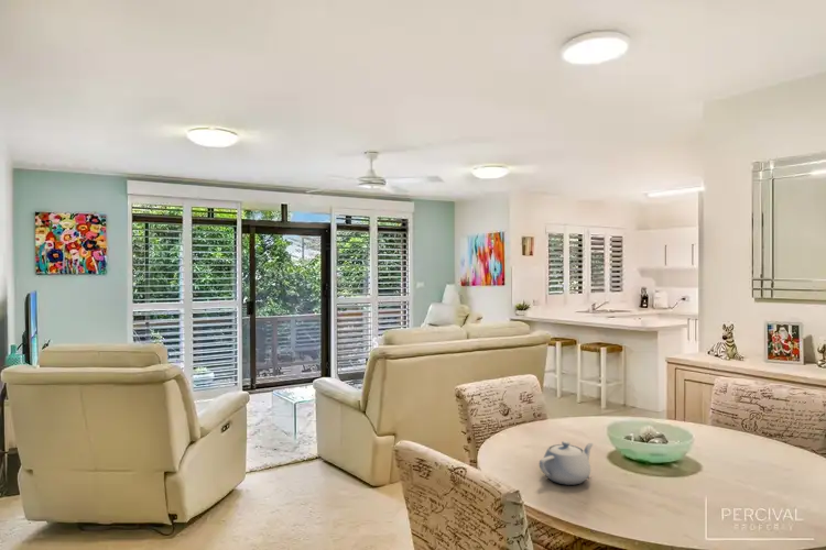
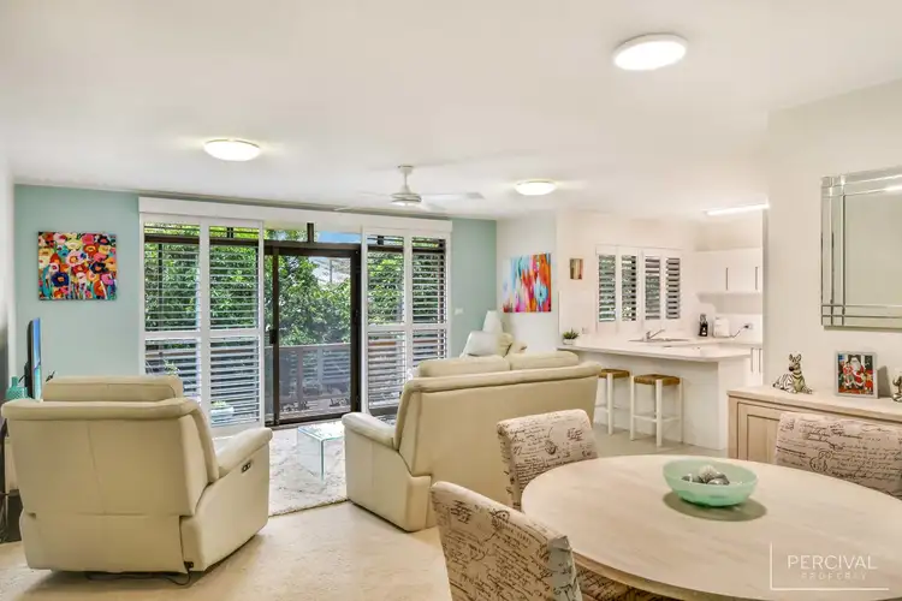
- teapot (566, 459)
